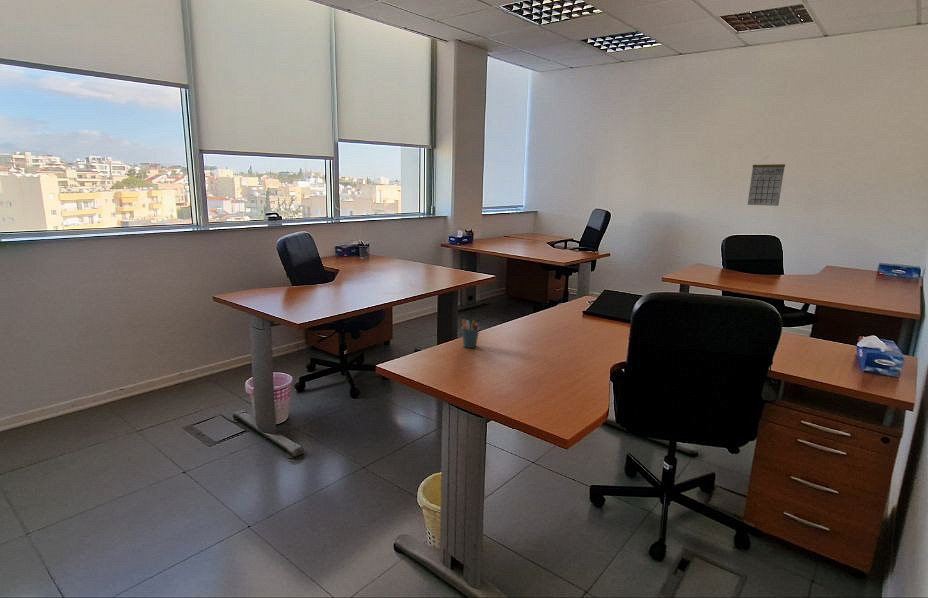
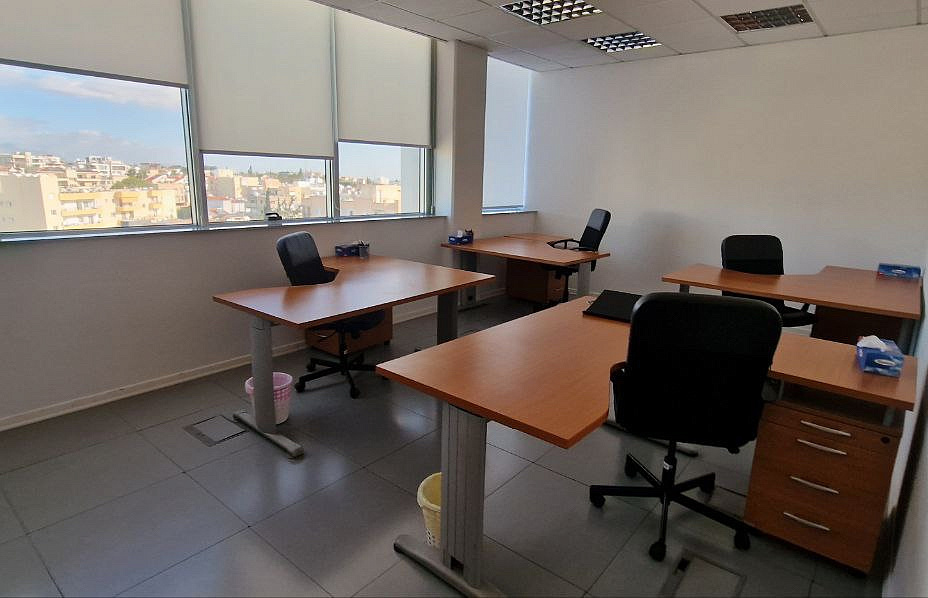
- calendar (766, 180)
- pen holder (469, 332)
